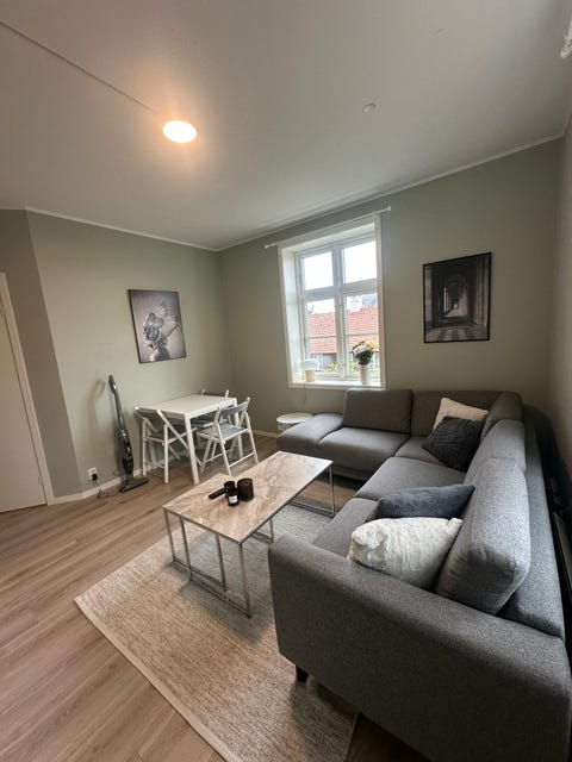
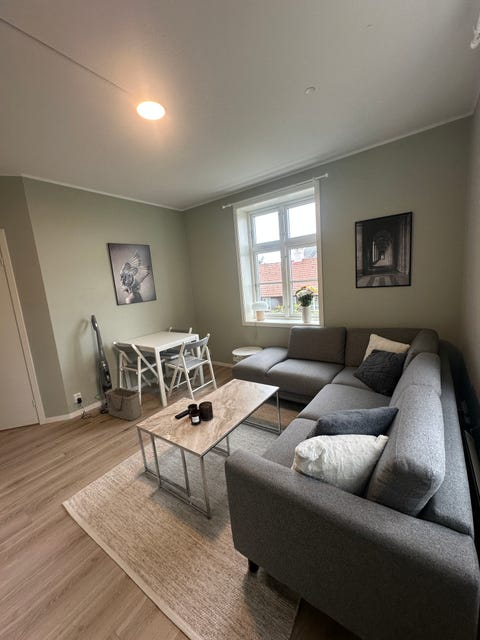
+ basket (123, 403)
